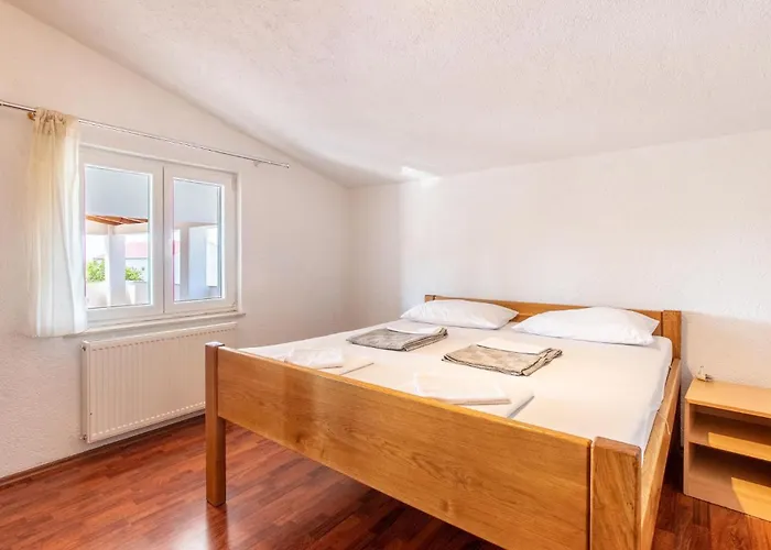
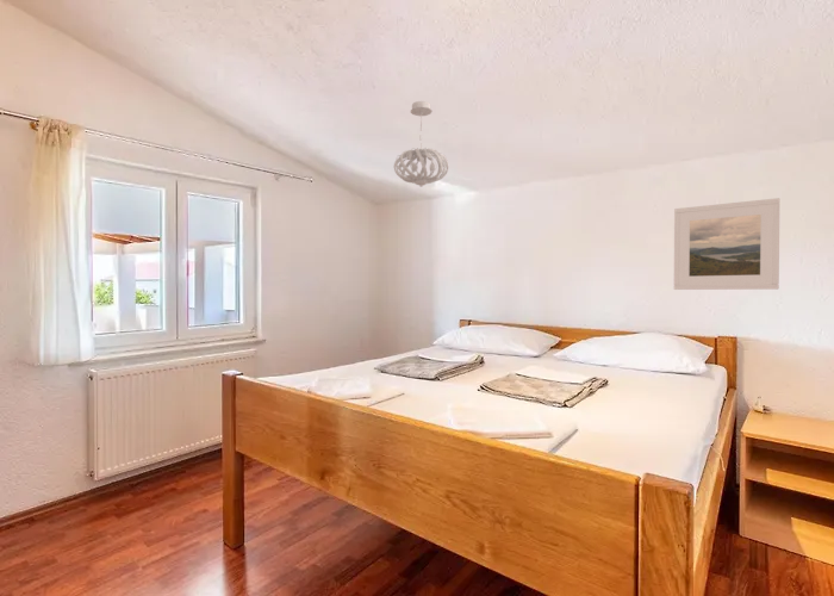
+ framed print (723, 247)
+ pendant light (421, 145)
